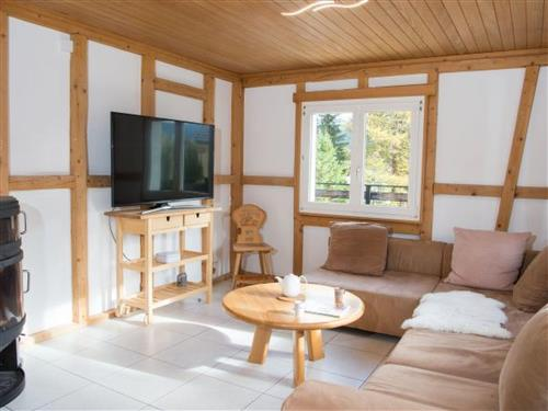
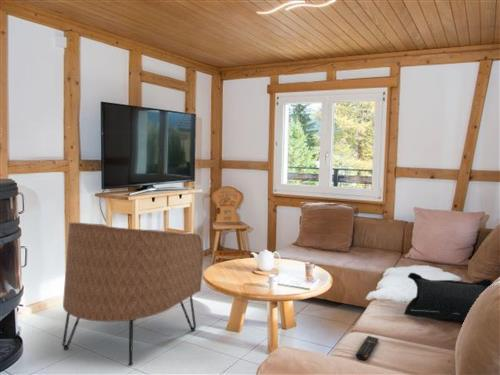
+ cushion (451, 297)
+ armchair (125, 279)
+ remote control (367, 347)
